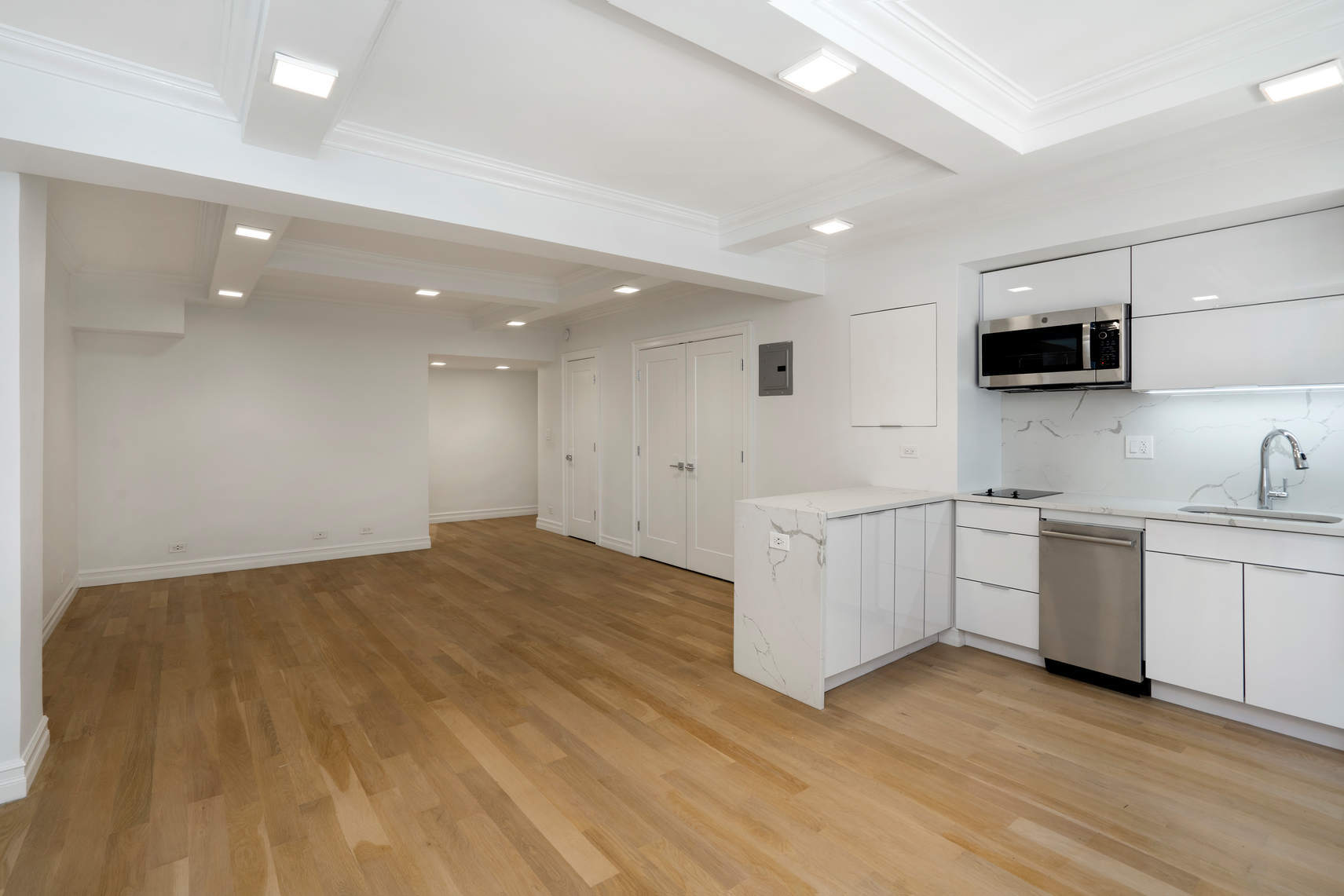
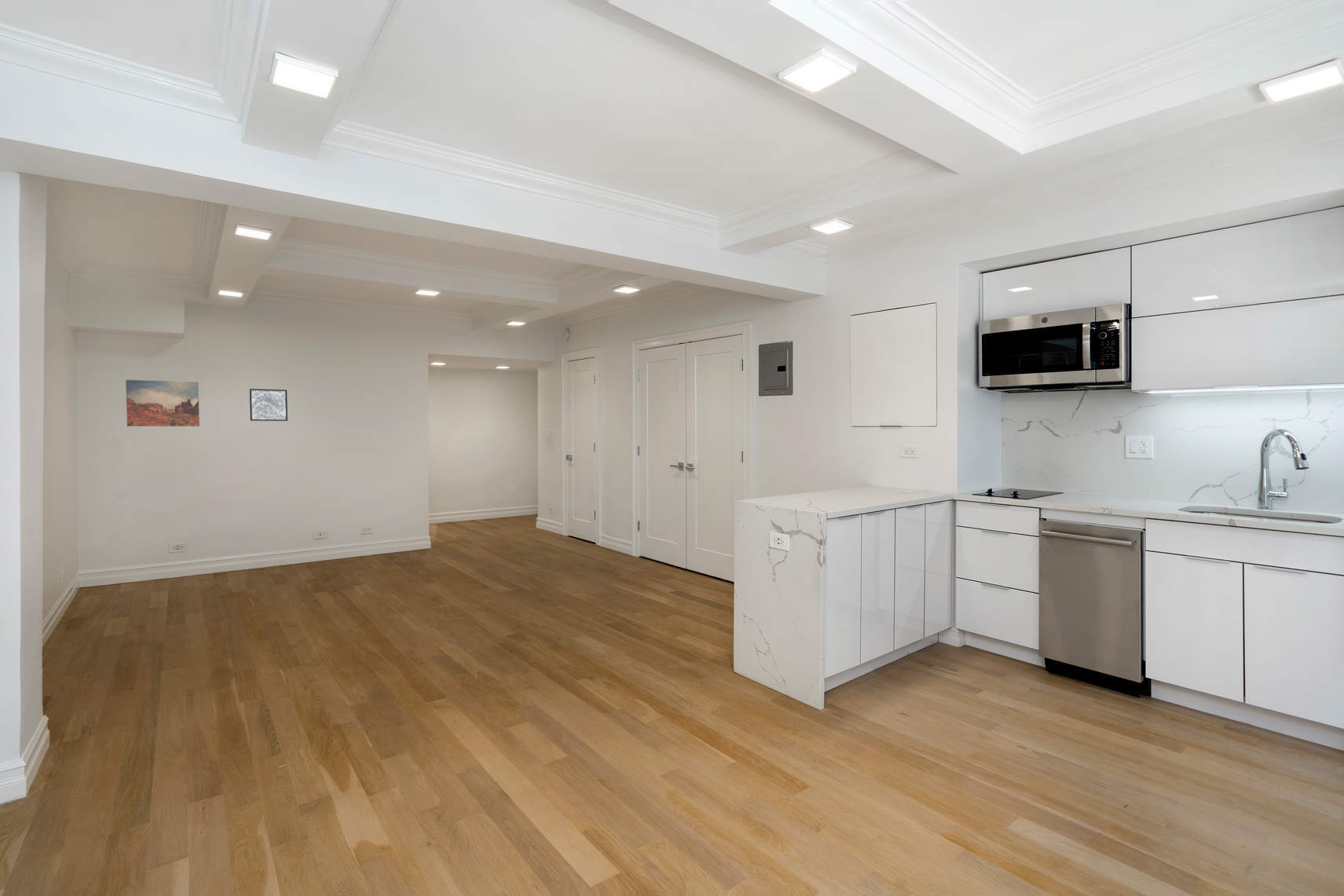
+ wall art (269, 404)
+ wall art (163, 404)
